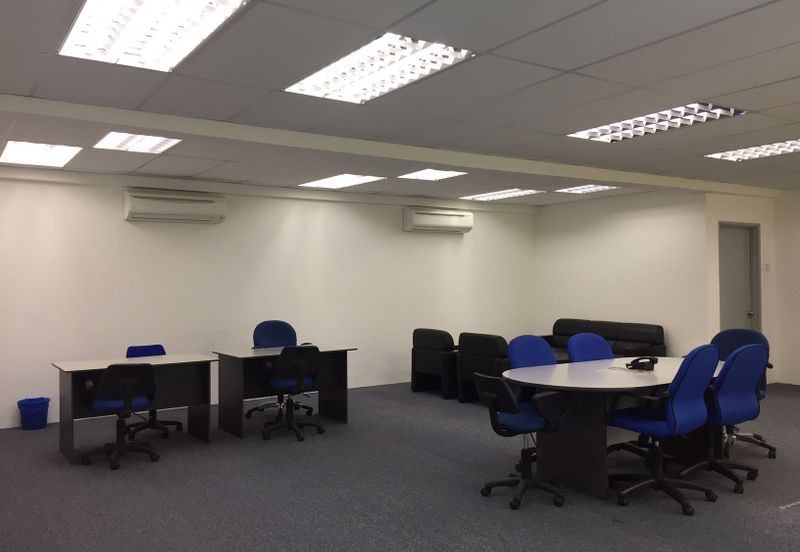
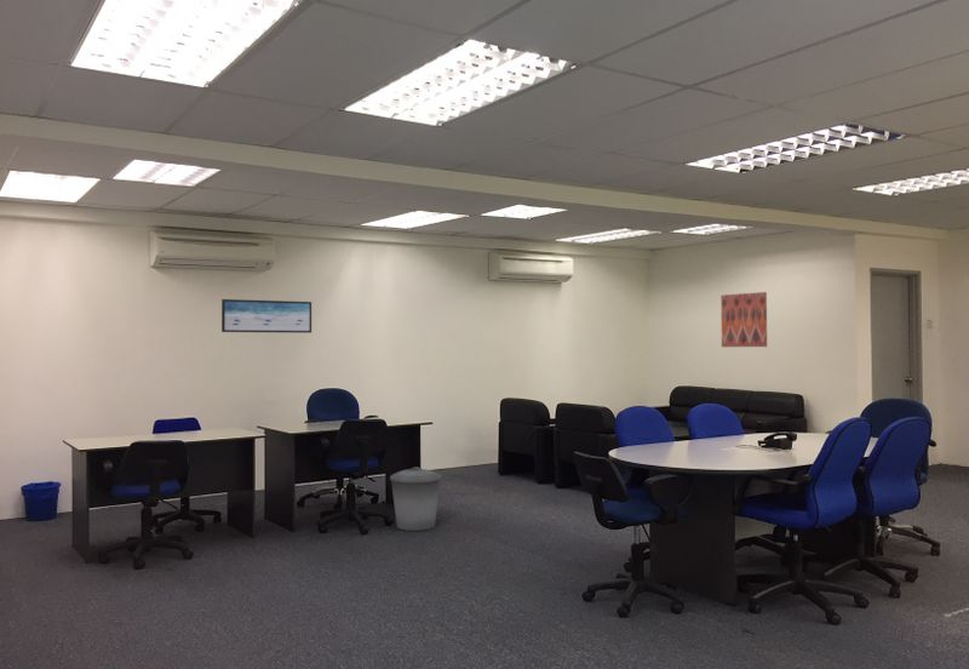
+ trash can (415, 497)
+ wall art (268, 316)
+ wall art (742, 320)
